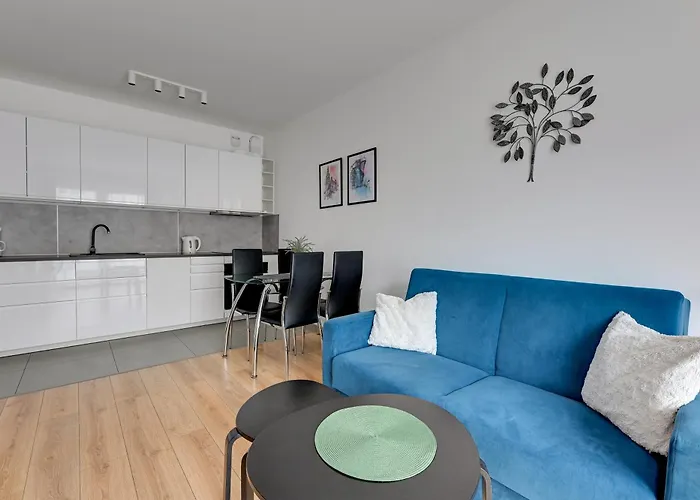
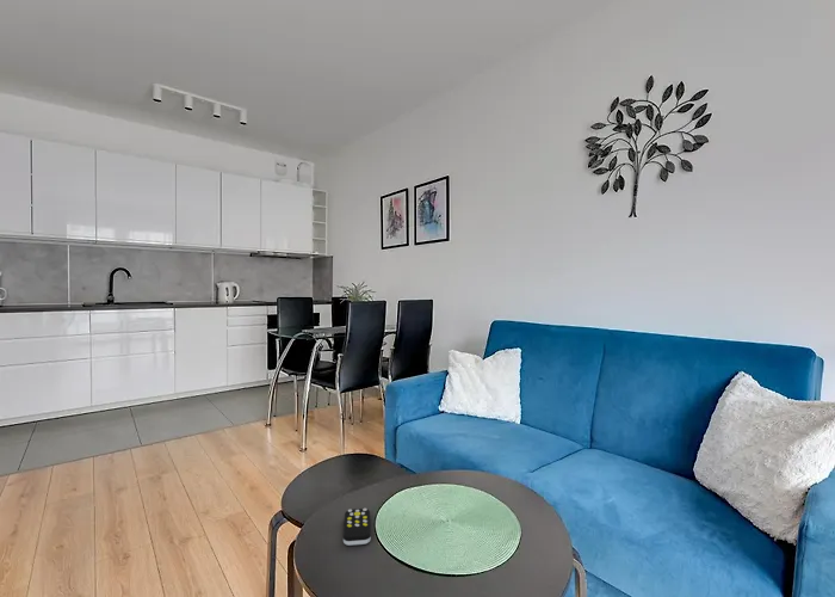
+ remote control (357, 525)
